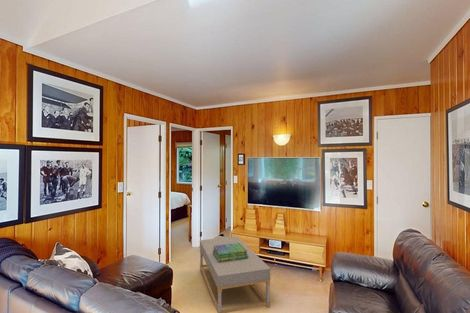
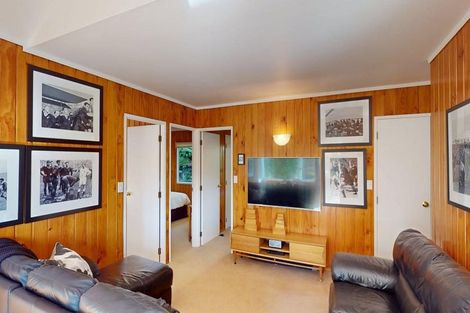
- stack of books (229, 251)
- coffee table (230, 269)
